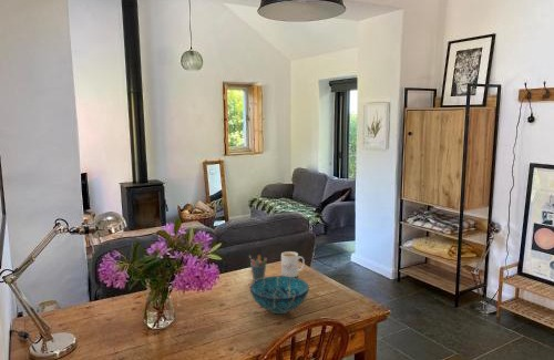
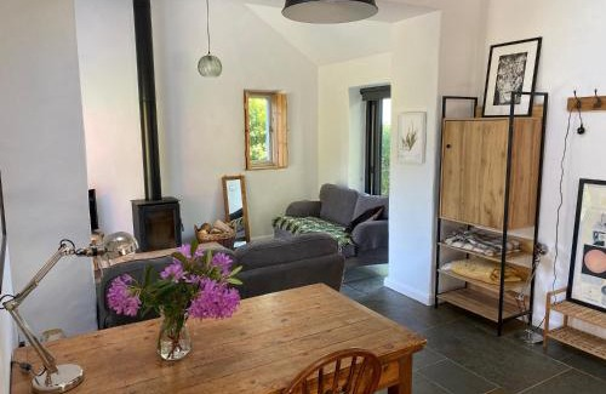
- pen holder (258, 267)
- mug (293, 264)
- decorative bowl (279, 297)
